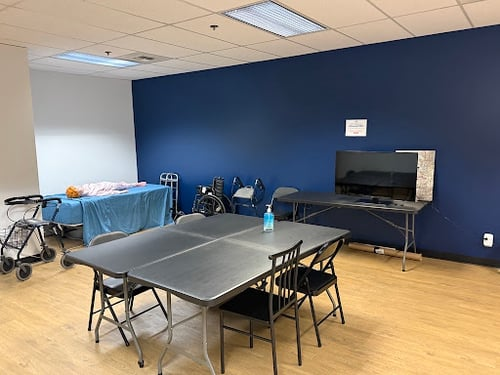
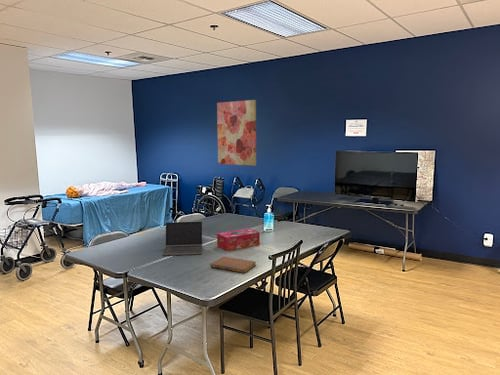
+ tissue box (238, 239)
+ notebook (233, 264)
+ wall art (236, 133)
+ laptop computer (183, 237)
